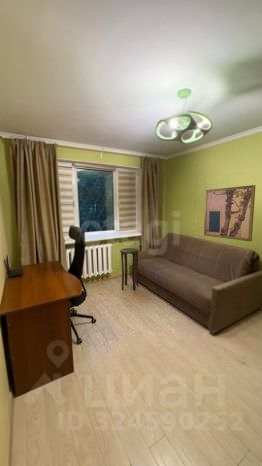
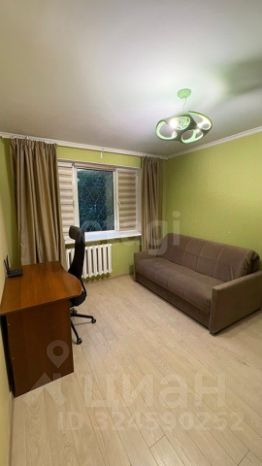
- stool (126, 268)
- wall art (226, 213)
